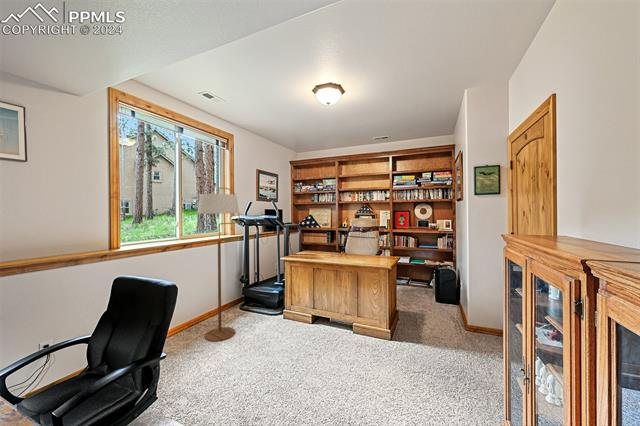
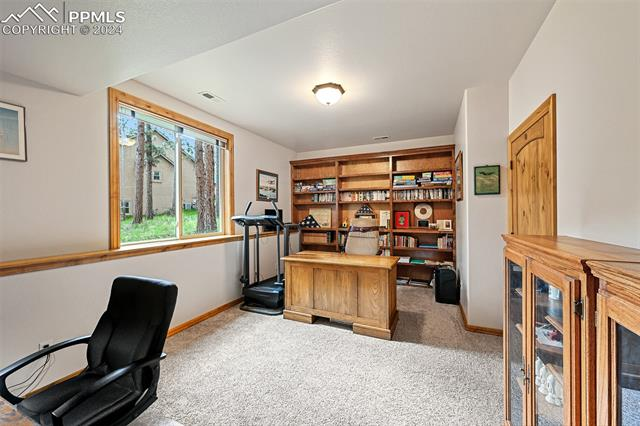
- floor lamp (220, 260)
